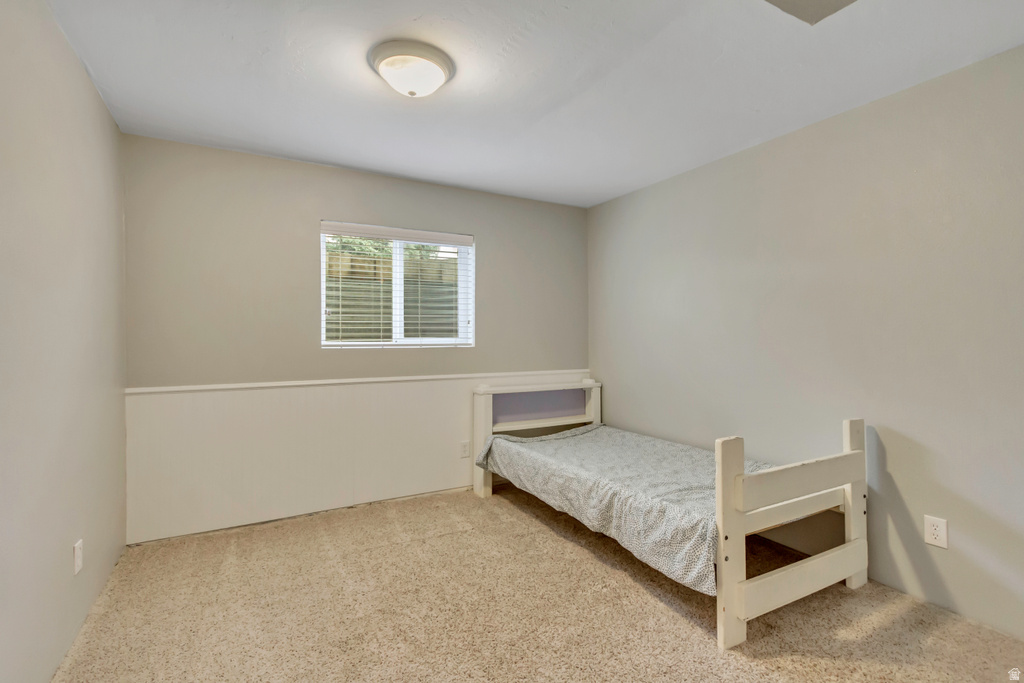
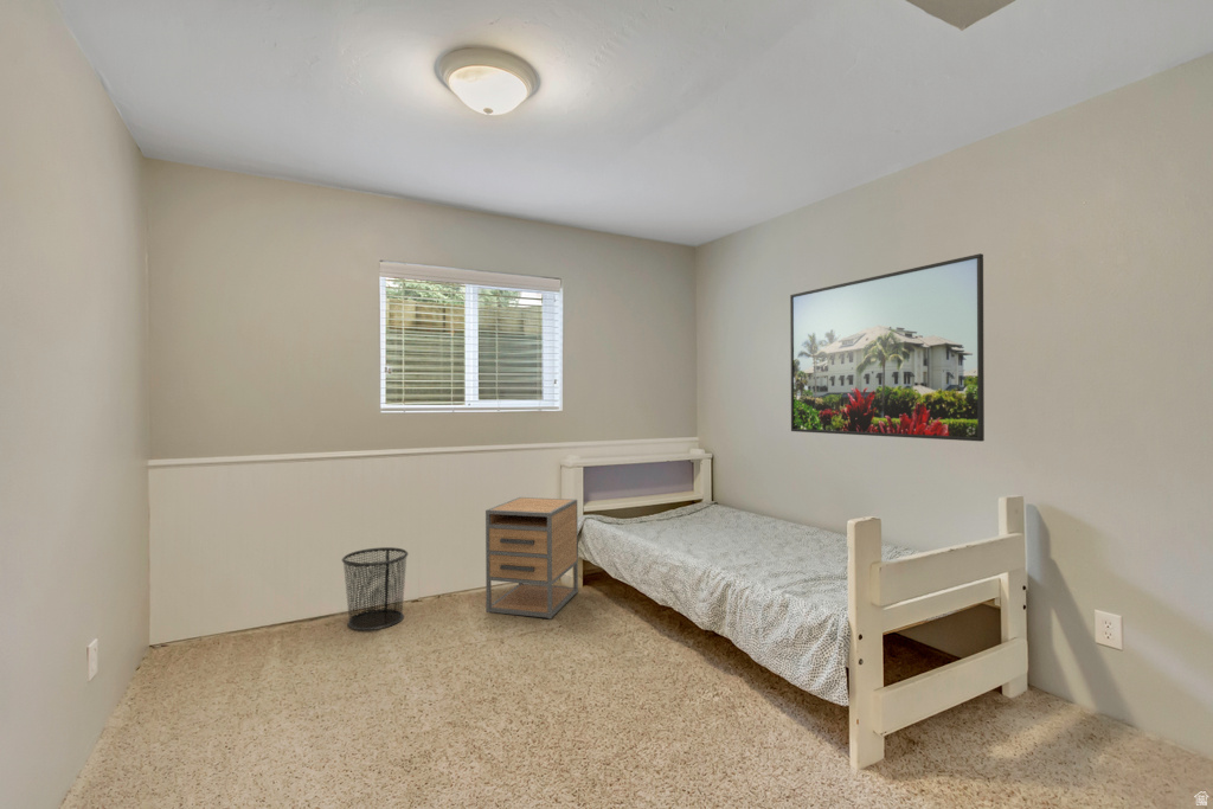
+ nightstand (533, 553)
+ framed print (872, 357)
+ waste bin (376, 588)
